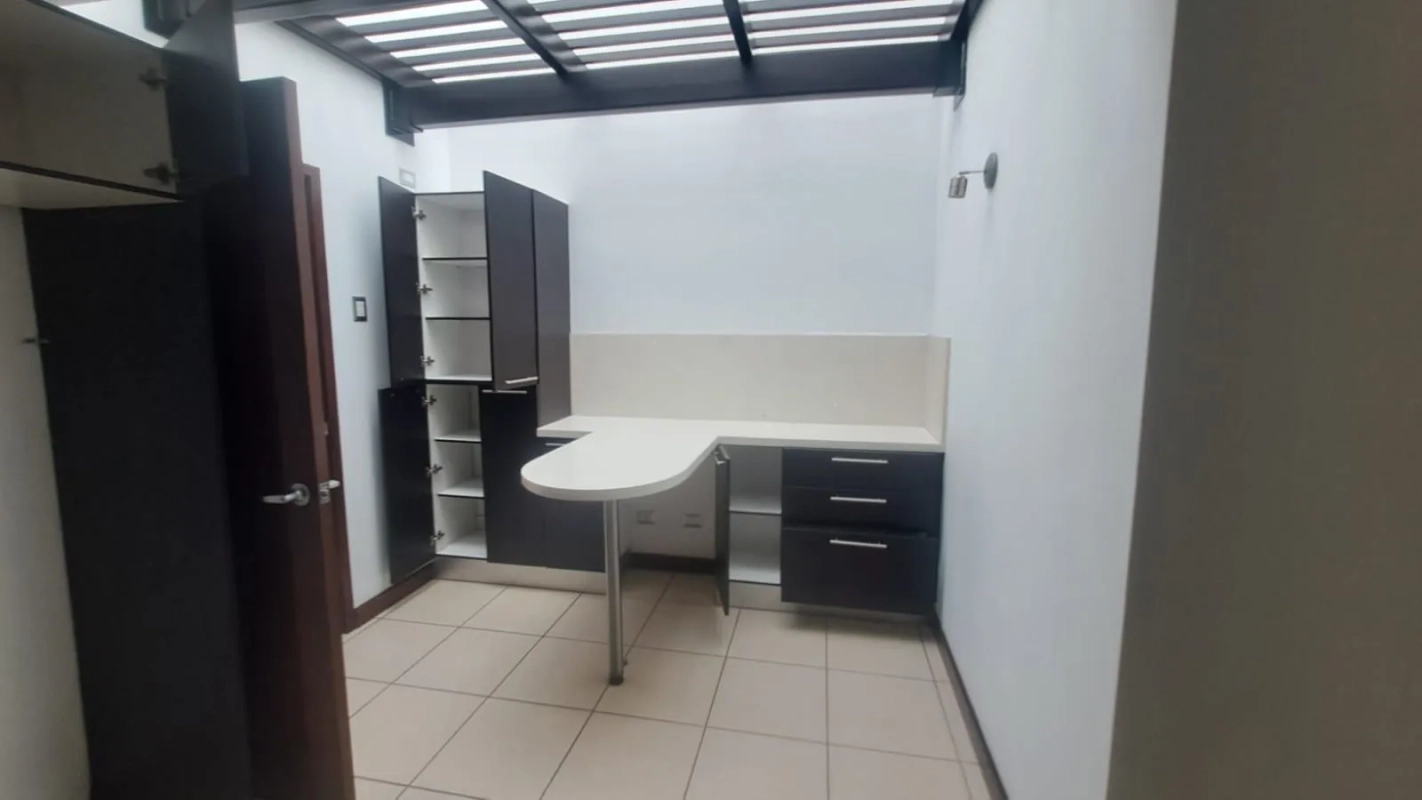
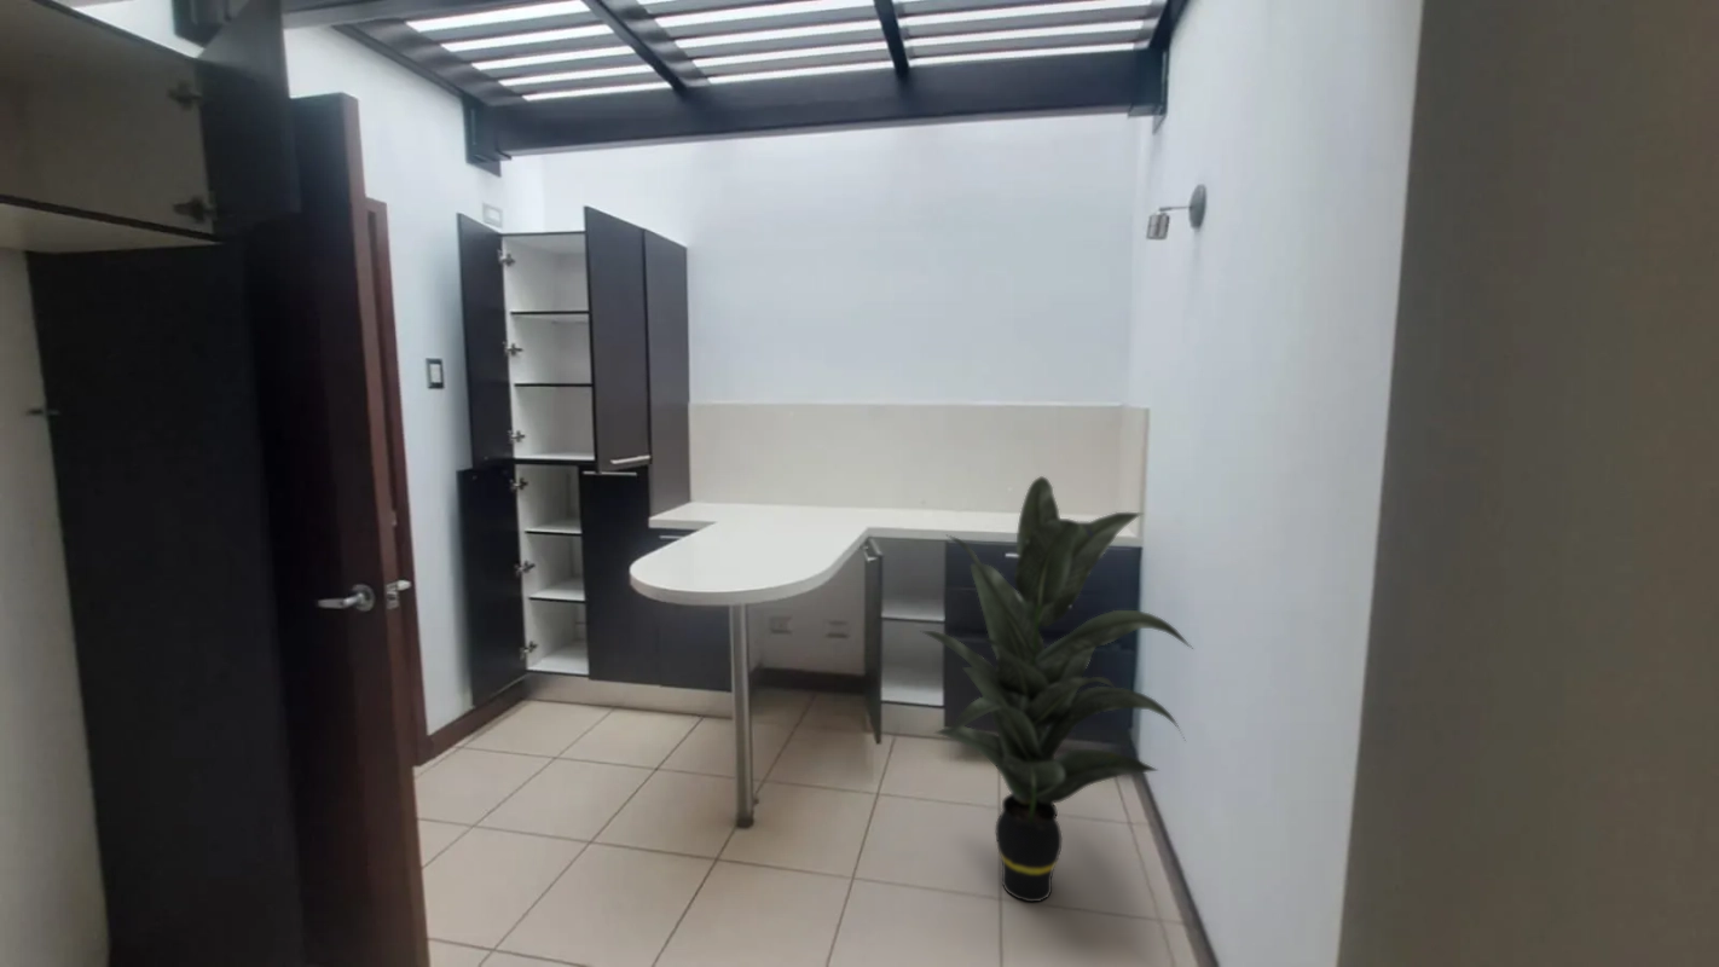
+ indoor plant (1043, 685)
